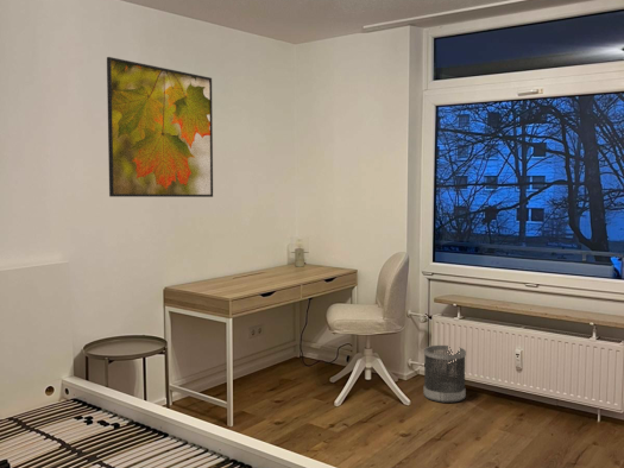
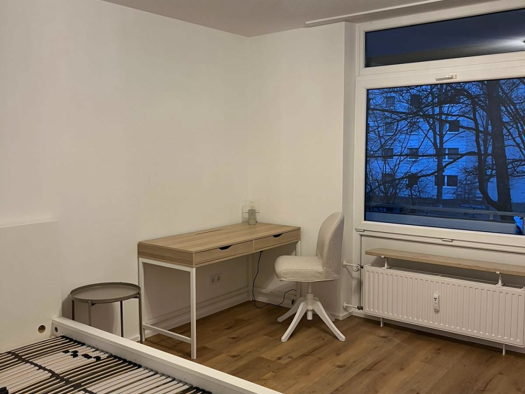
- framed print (164, 132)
- wastebasket (445, 372)
